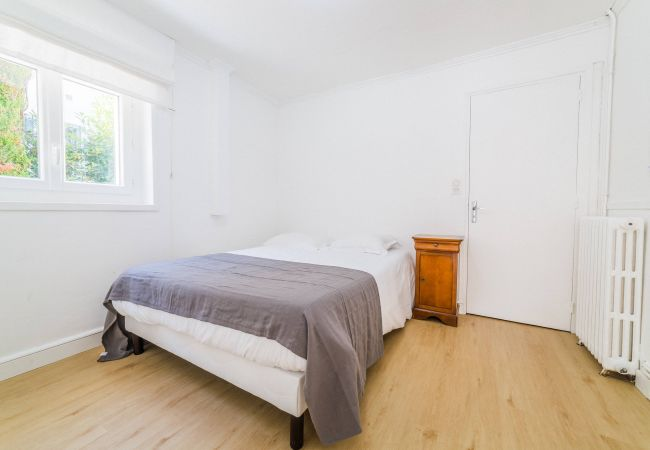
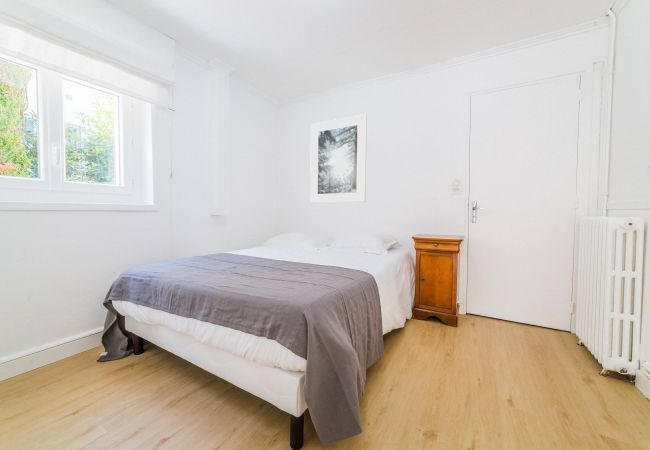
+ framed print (336, 161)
